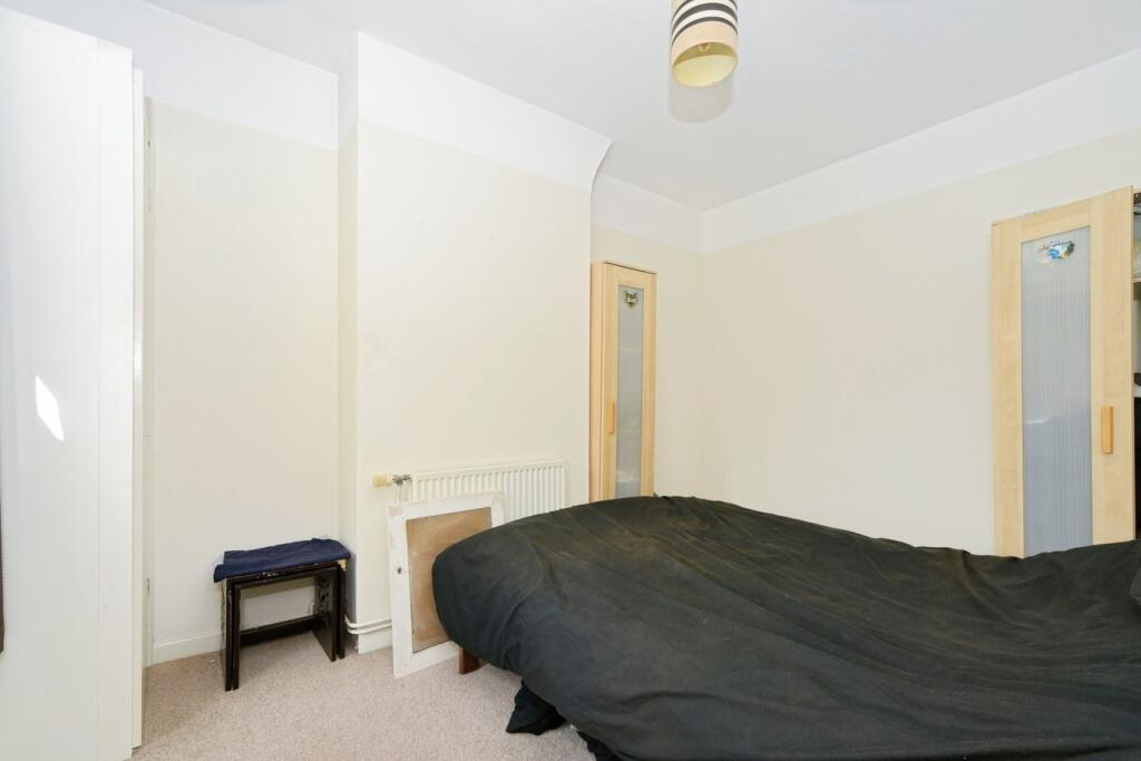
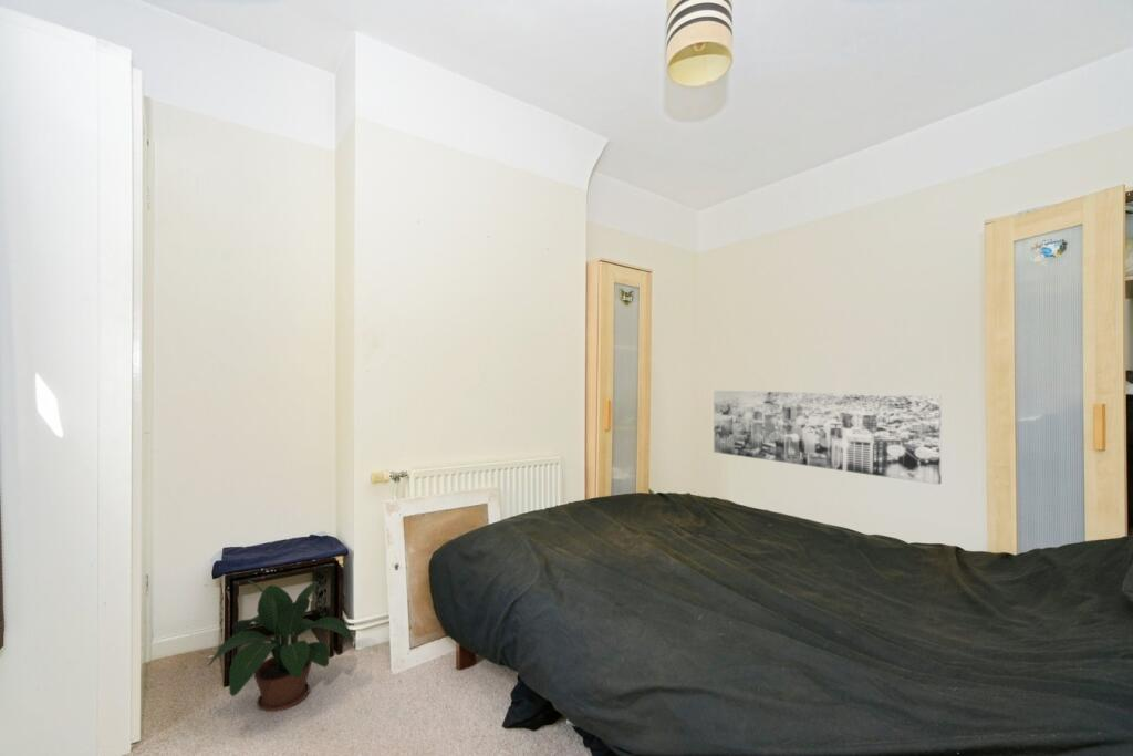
+ wall art (807, 428)
+ potted plant (282, 632)
